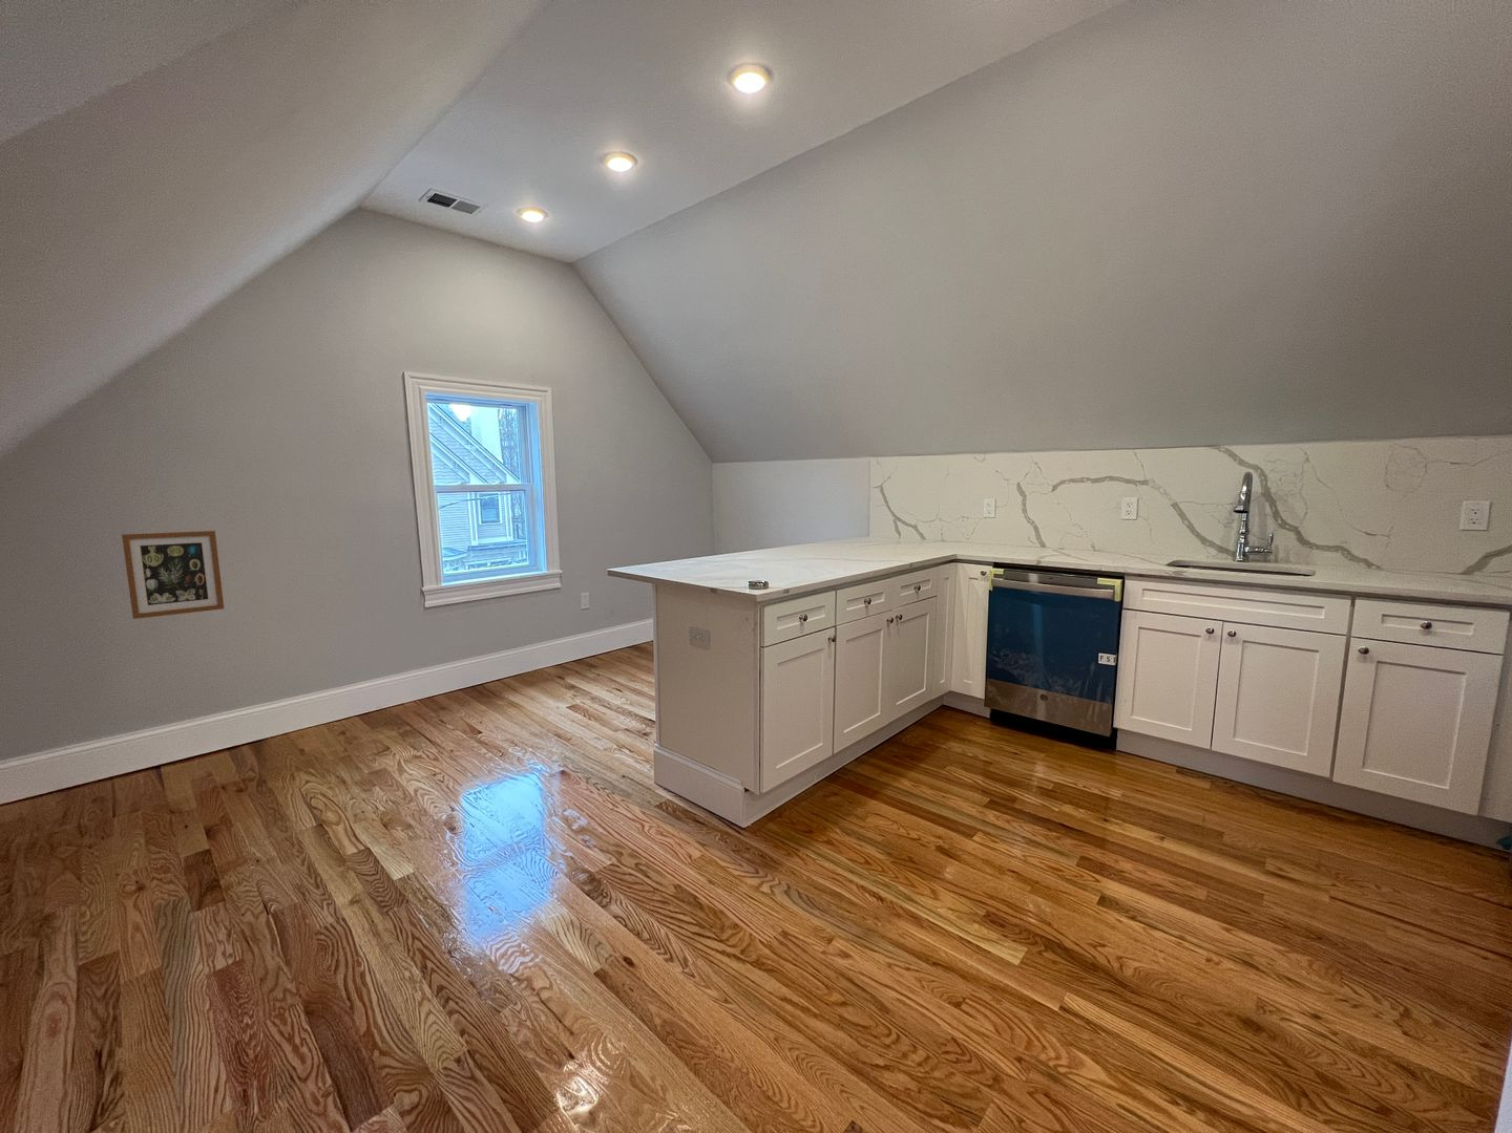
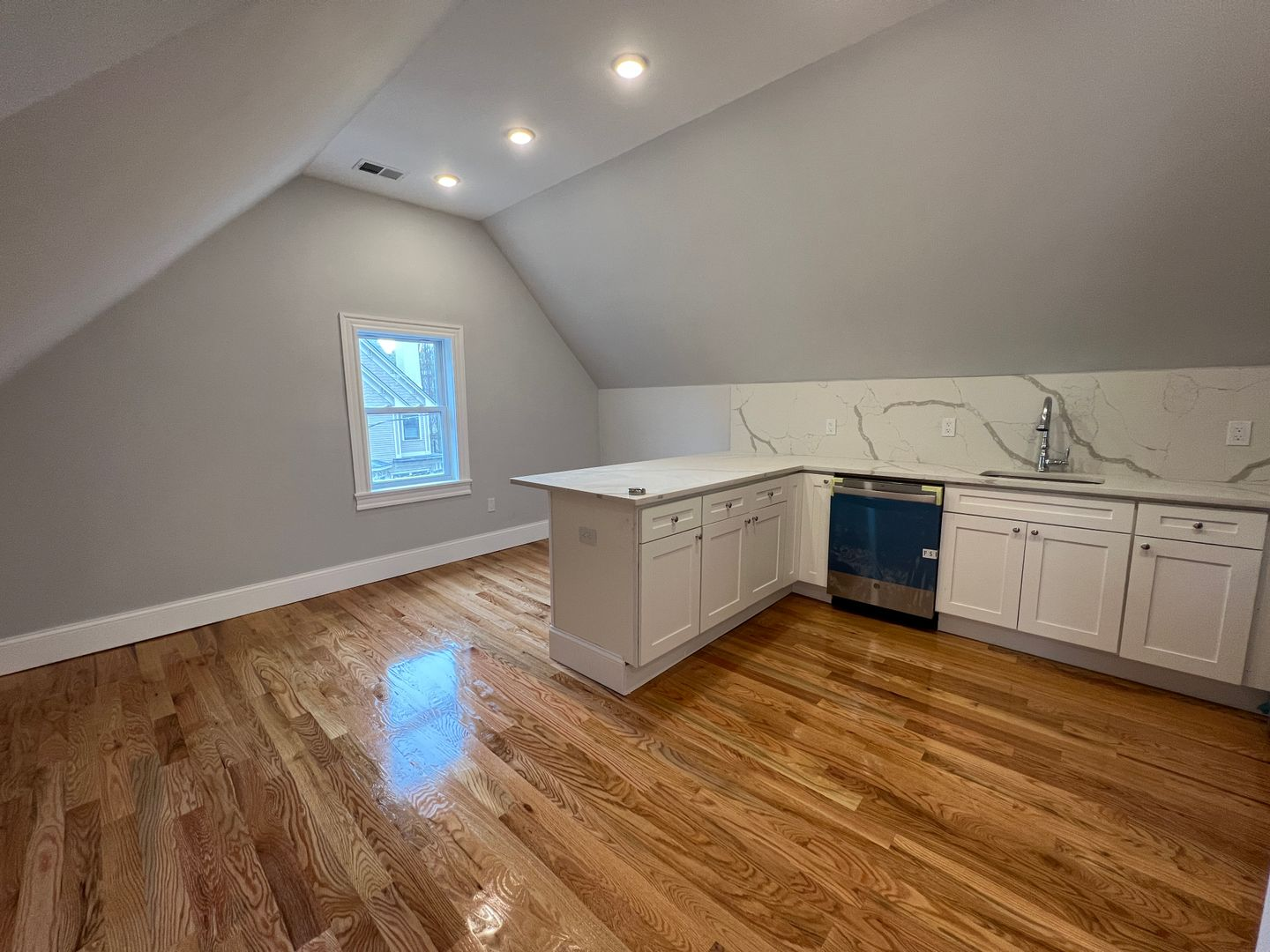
- wall art (175, 572)
